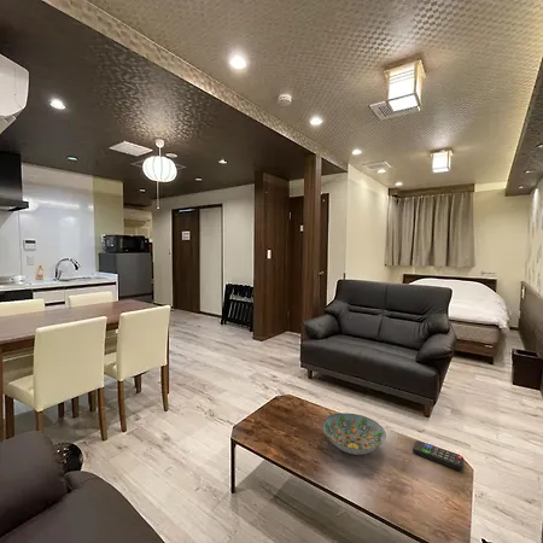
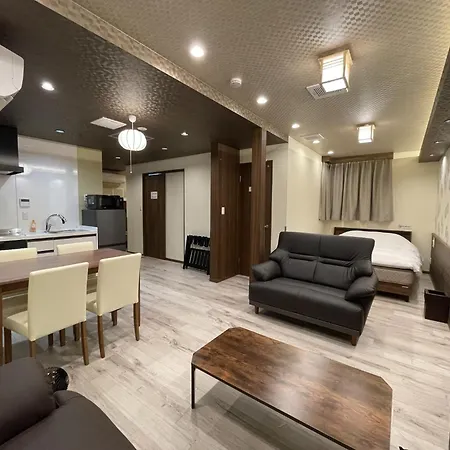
- decorative bowl (352, 438)
- remote control (437, 454)
